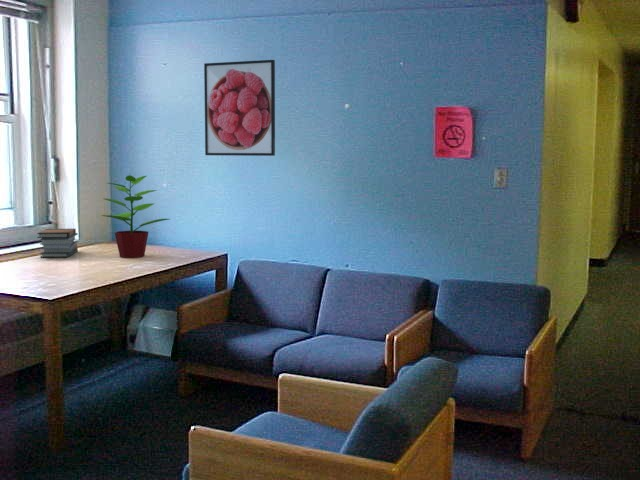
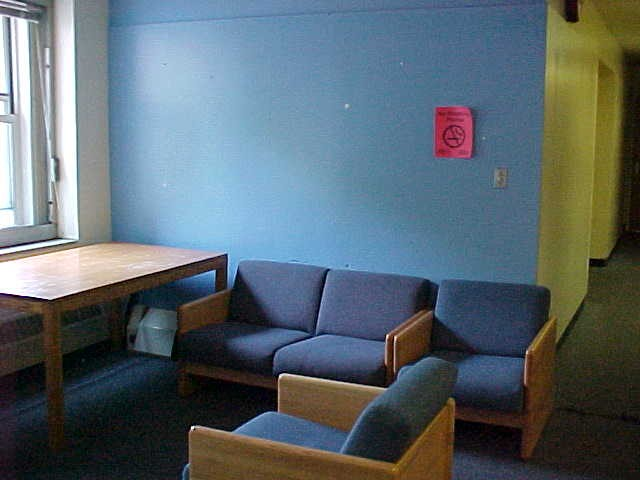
- potted plant (129, 213)
- book stack (58, 242)
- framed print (239, 108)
